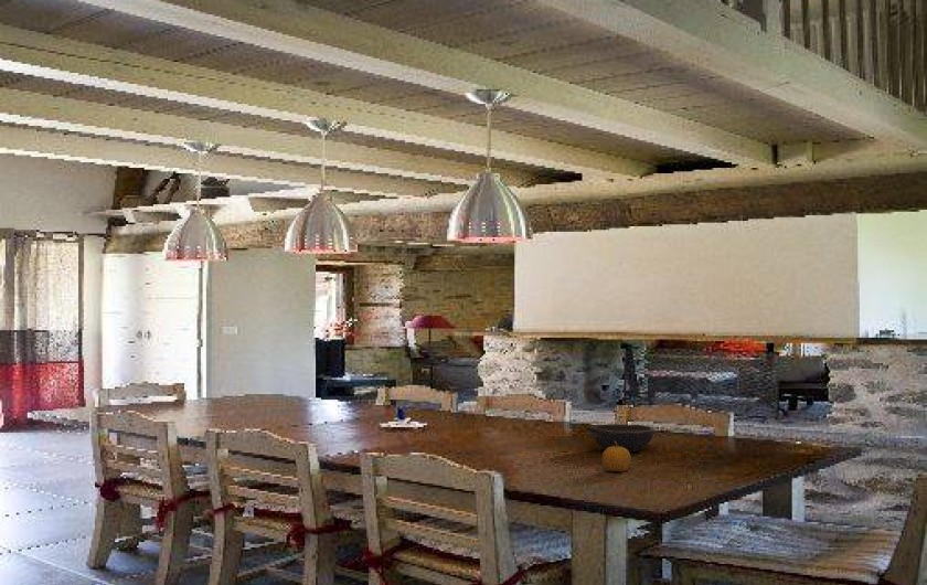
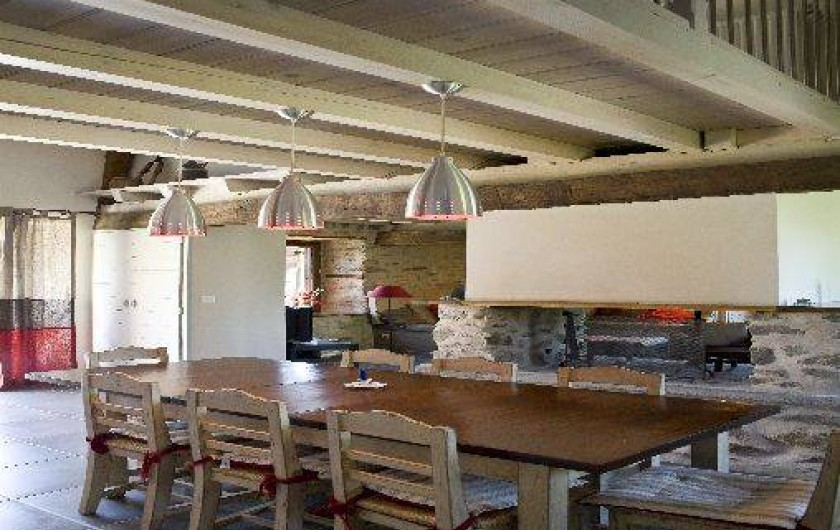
- fruit (616, 456)
- bowl (621, 438)
